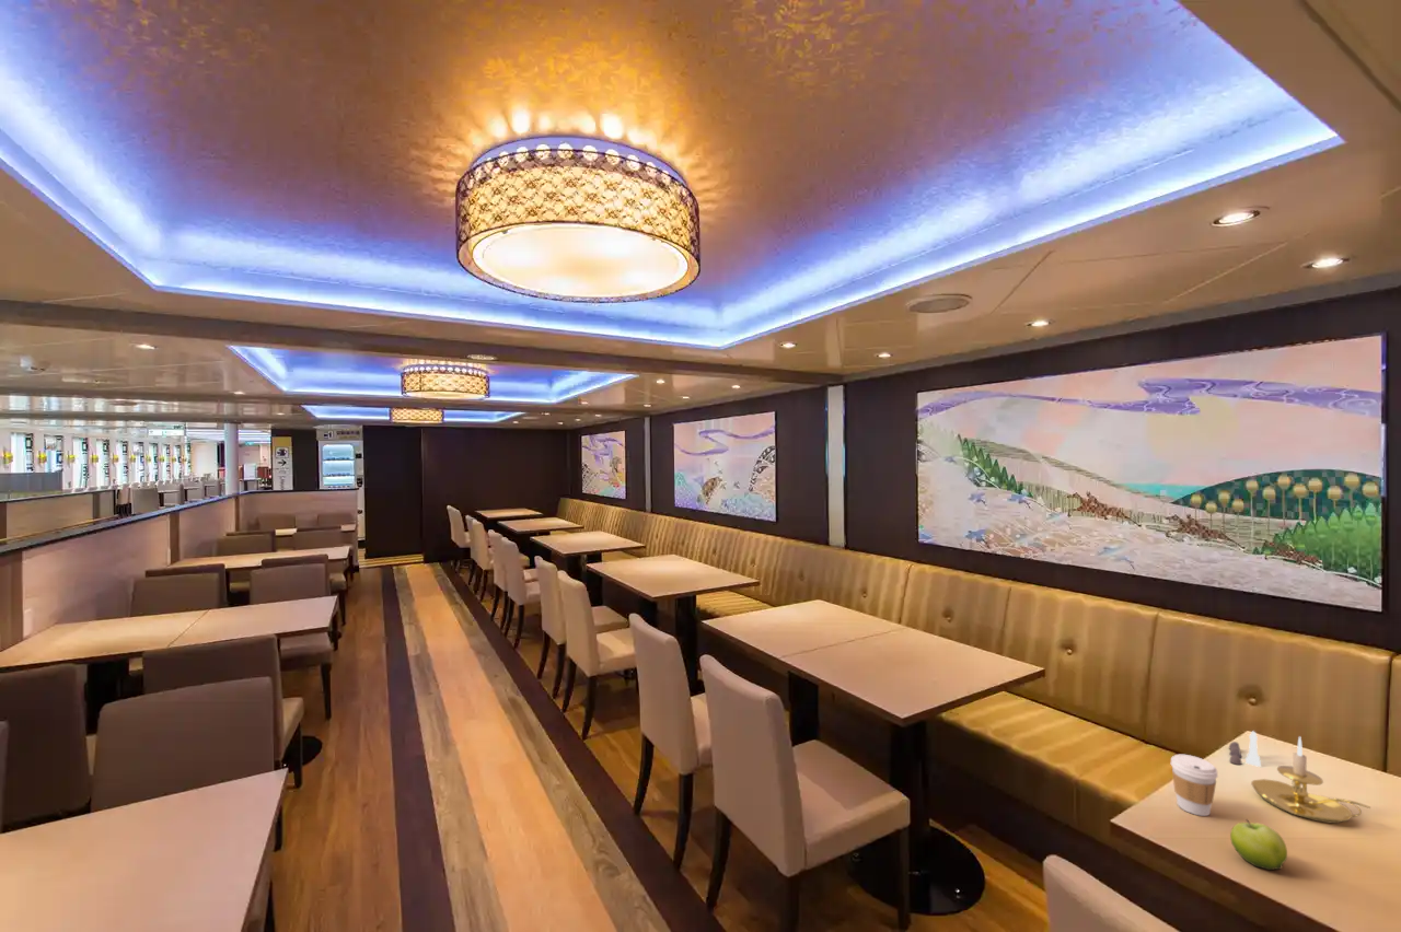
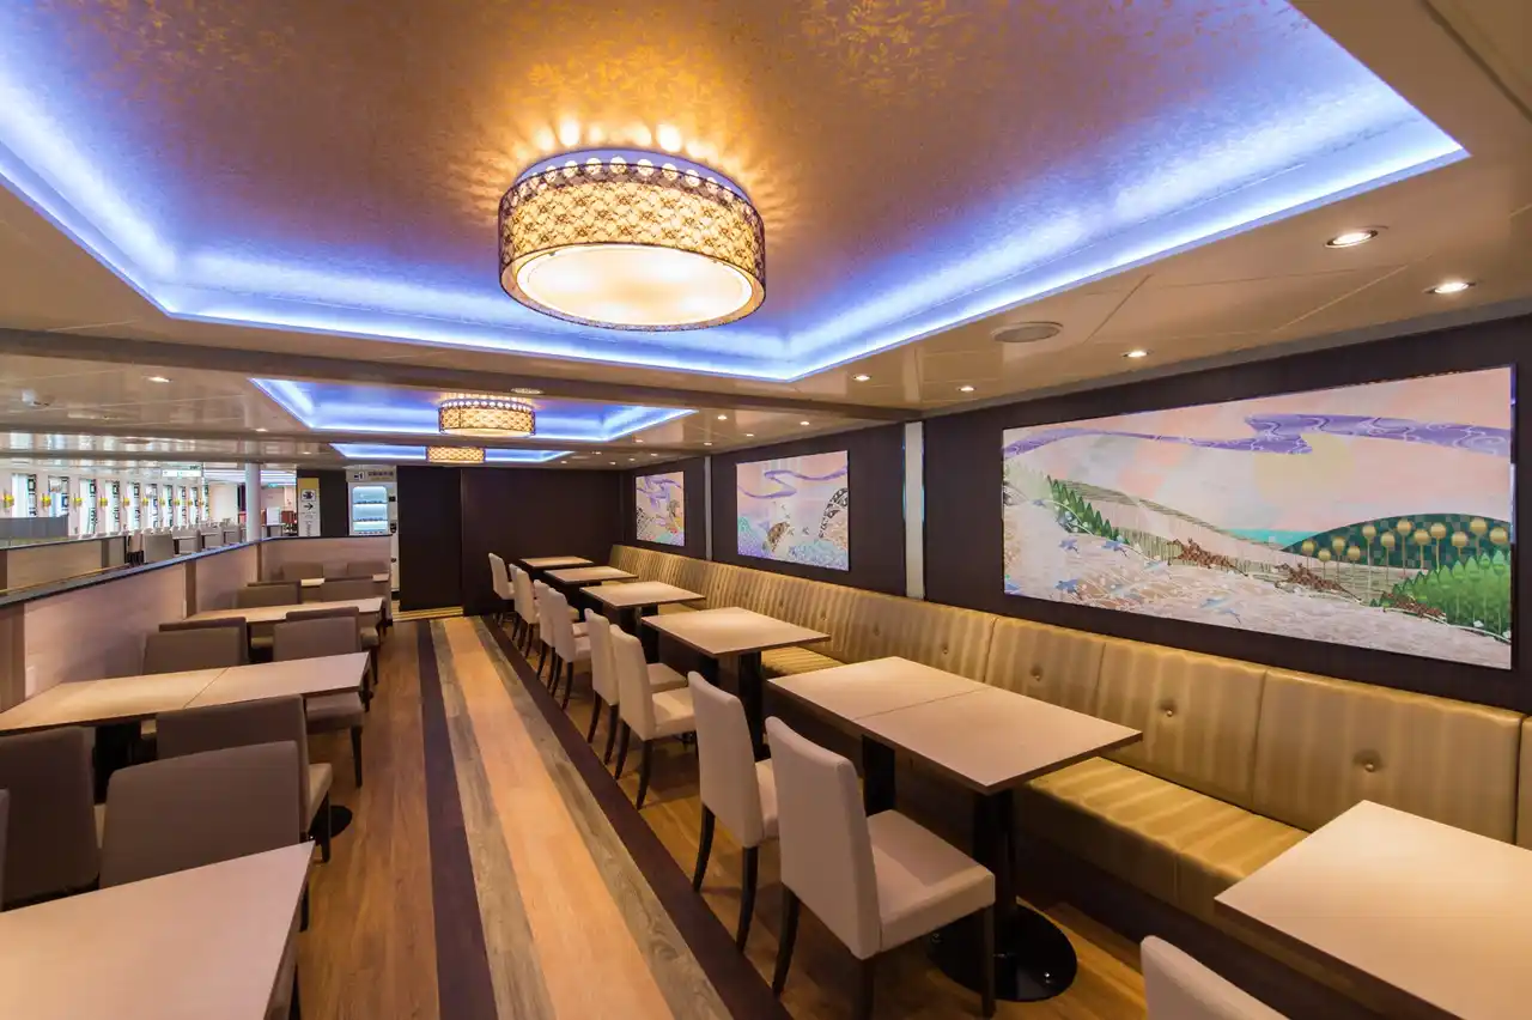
- salt and pepper shaker set (1239, 747)
- coffee cup (1193, 783)
- candle holder (1307, 773)
- fruit (1258, 842)
